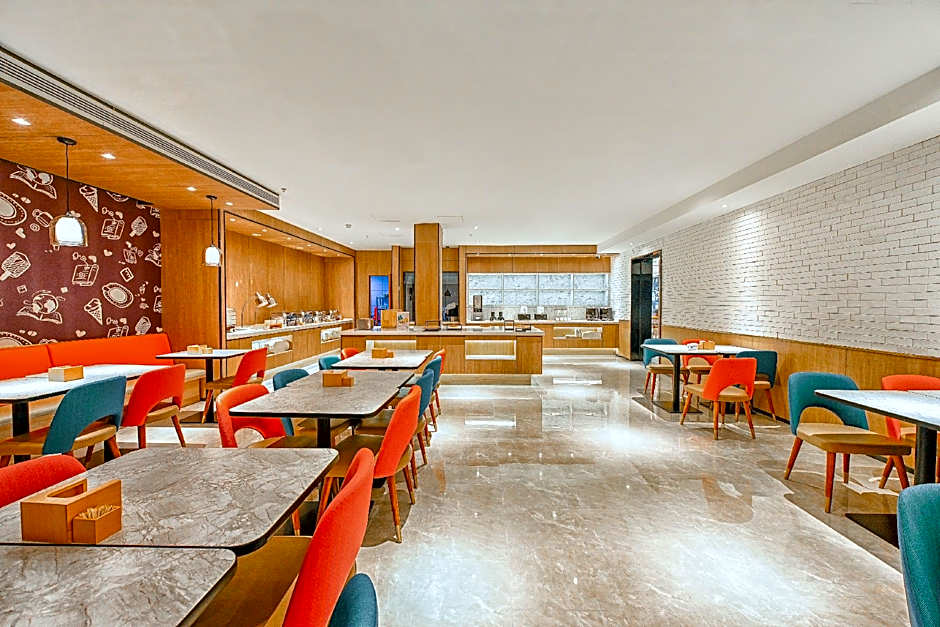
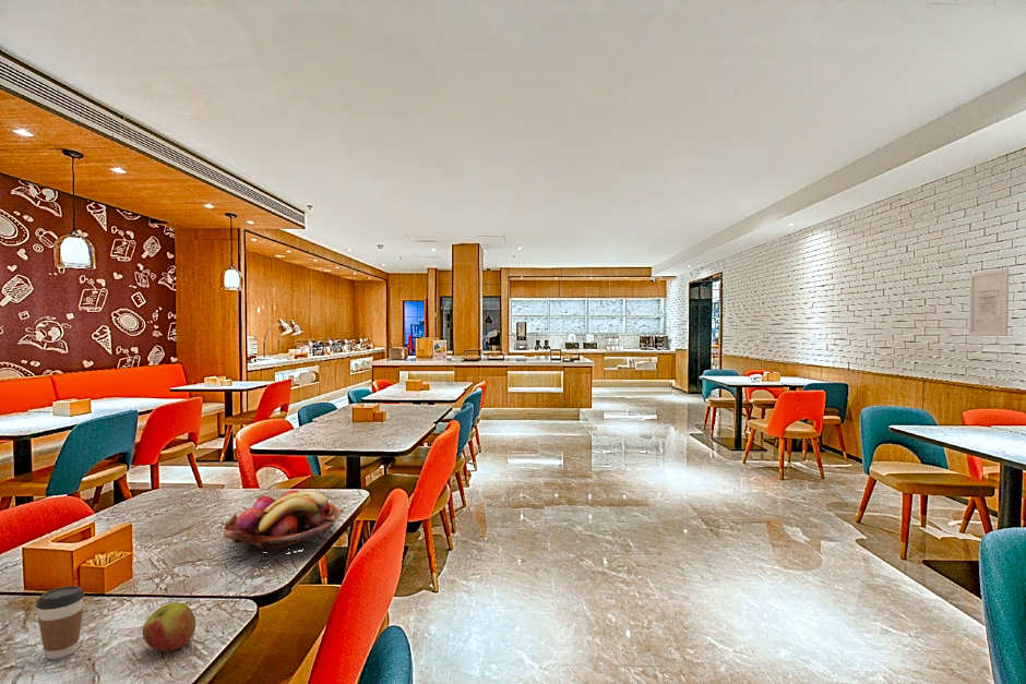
+ apple (169, 626)
+ coffee cup (61, 622)
+ fruit basket (284, 517)
+ wall art (988, 303)
